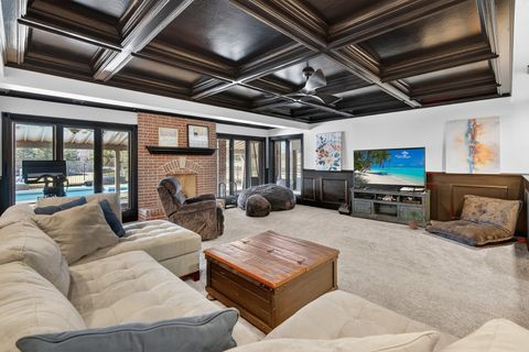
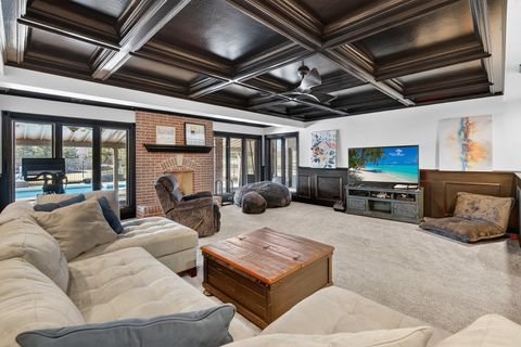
- potted plant (414, 220)
